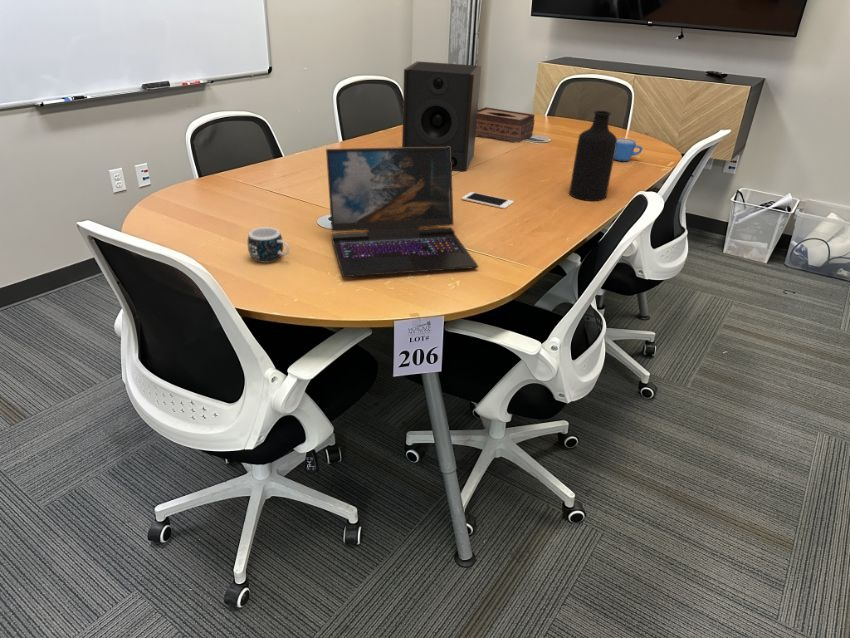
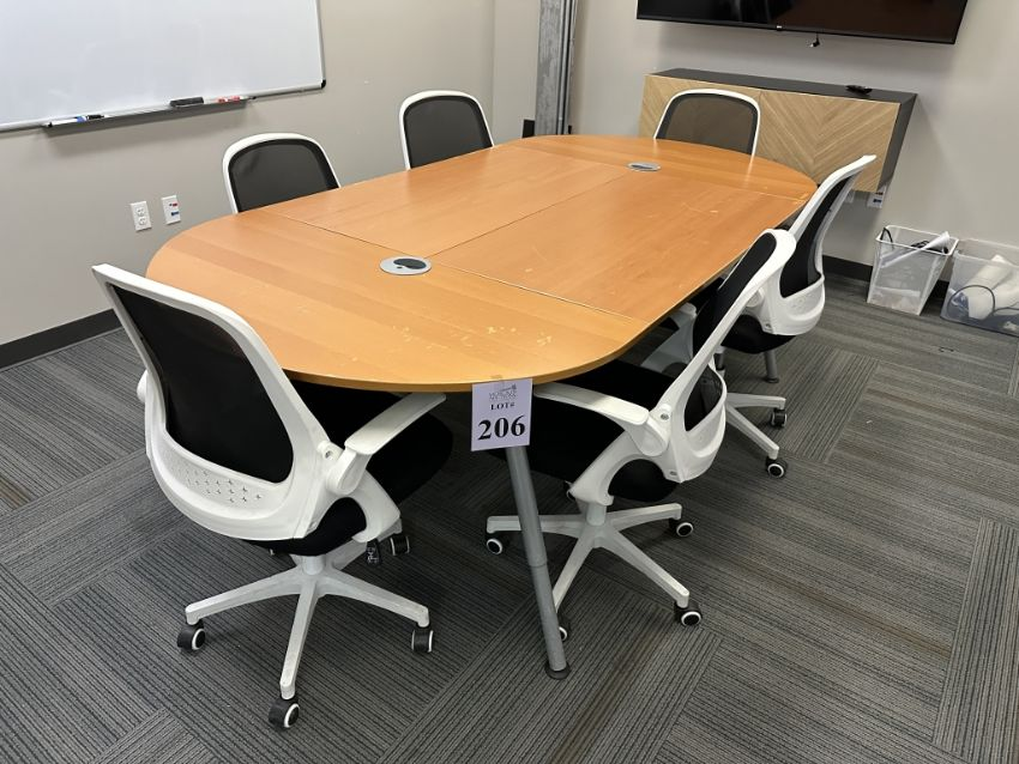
- cell phone (487, 200)
- mug (270, 246)
- laptop (400, 209)
- studio monitor (440, 116)
- bottle (594, 154)
- tissue box (501, 124)
- mug (626, 150)
